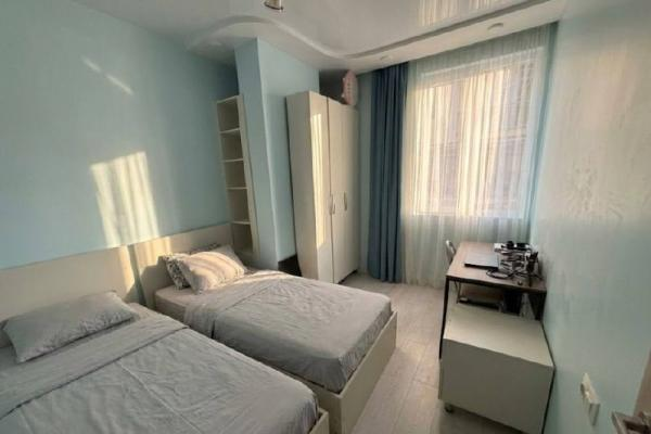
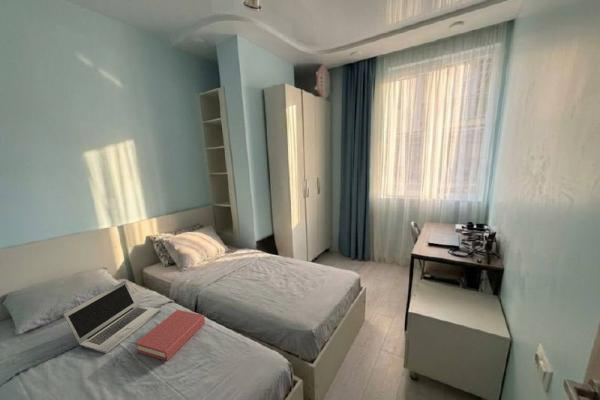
+ hardback book (172, 332)
+ laptop (116, 312)
